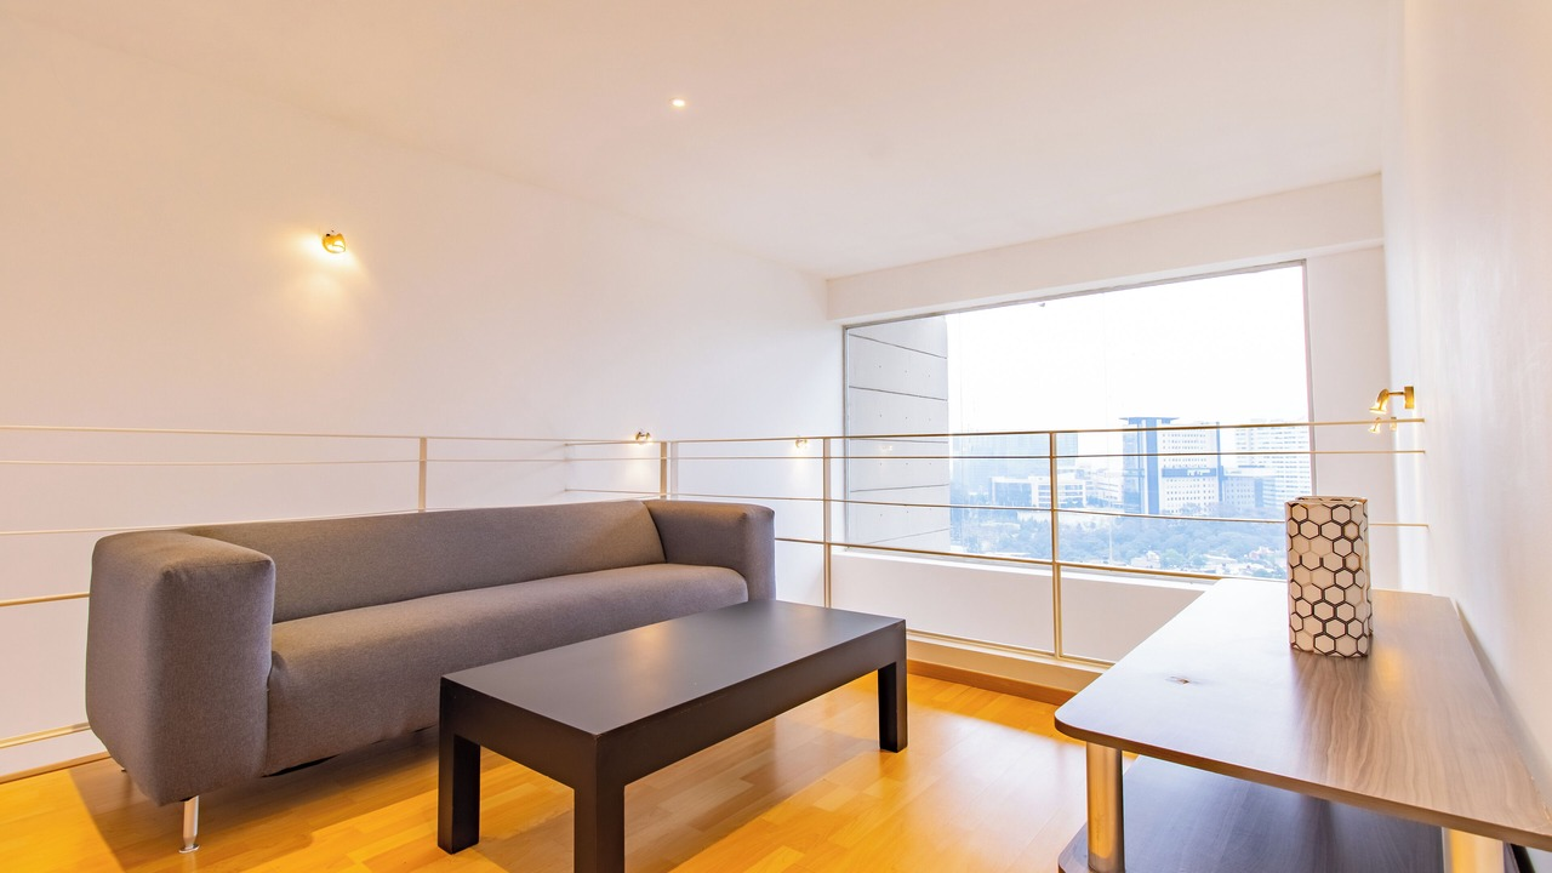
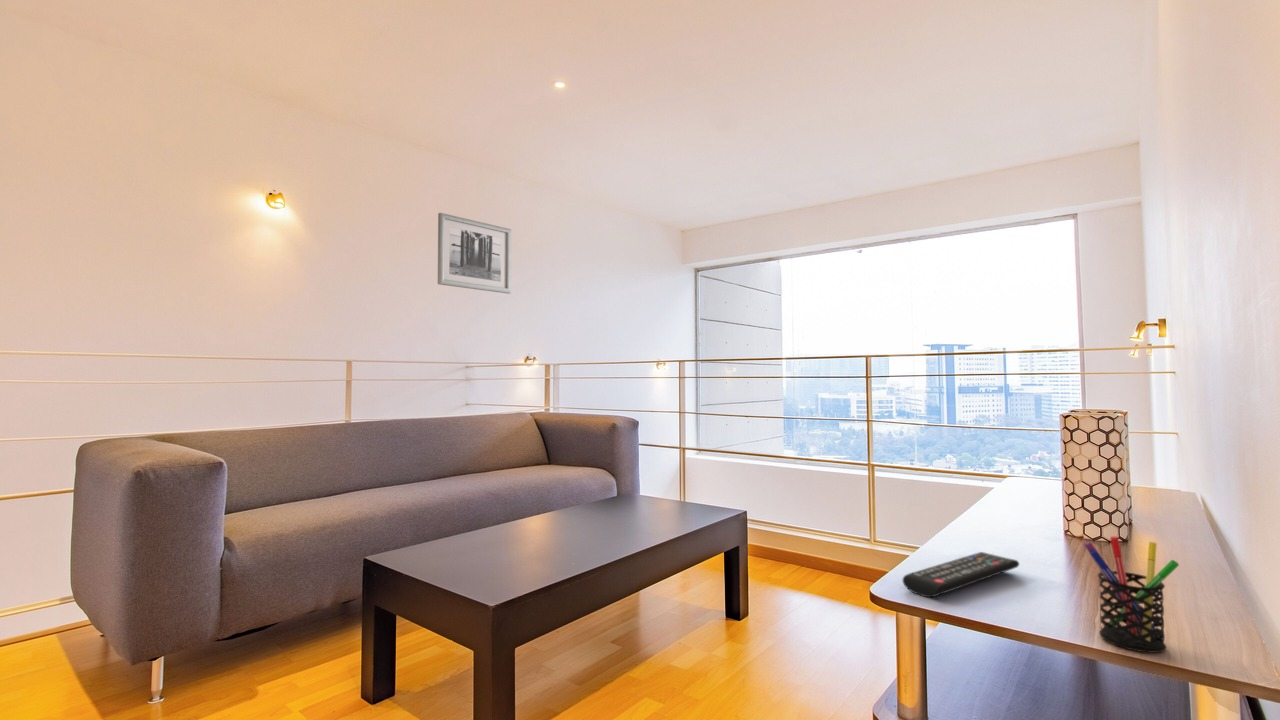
+ wall art (476, 255)
+ remote control (963, 573)
+ pen holder (1135, 589)
